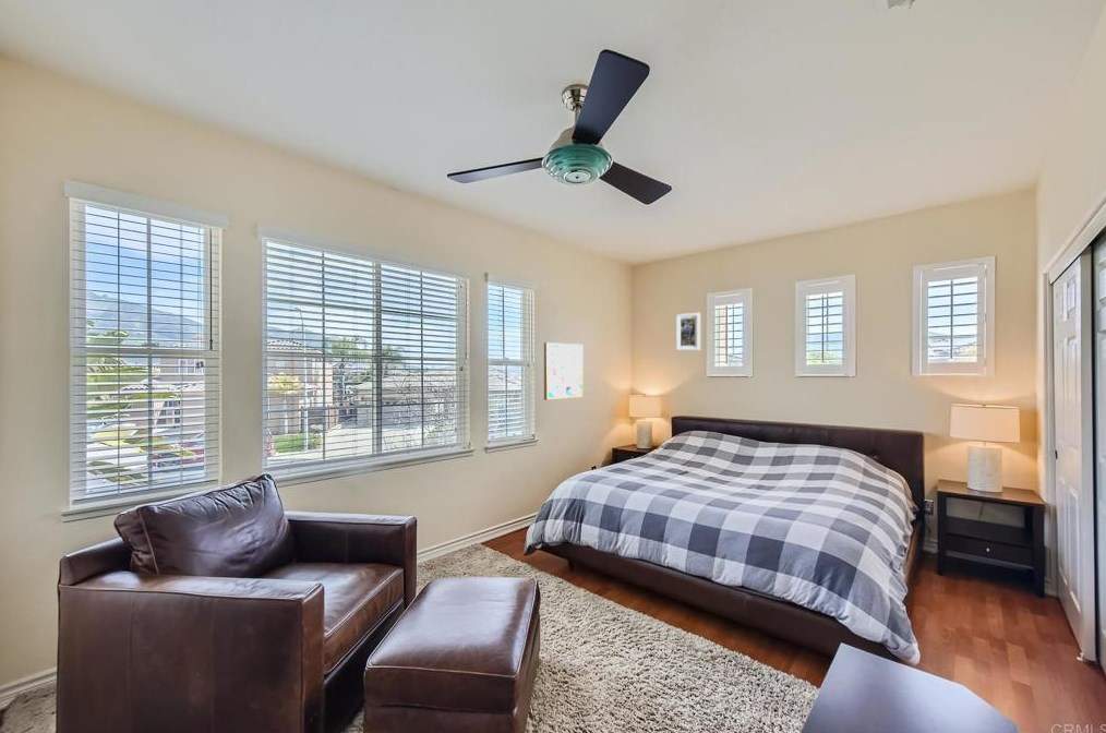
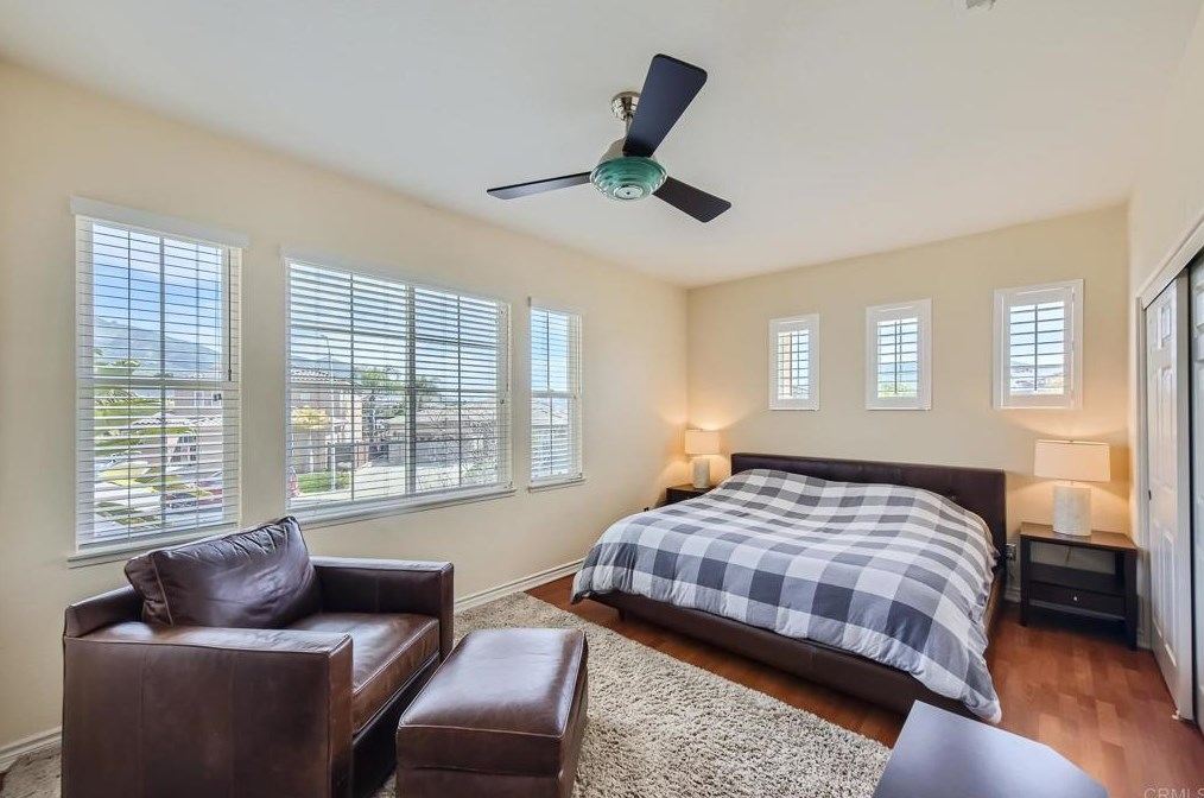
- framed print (687, 332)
- wall art (564, 371)
